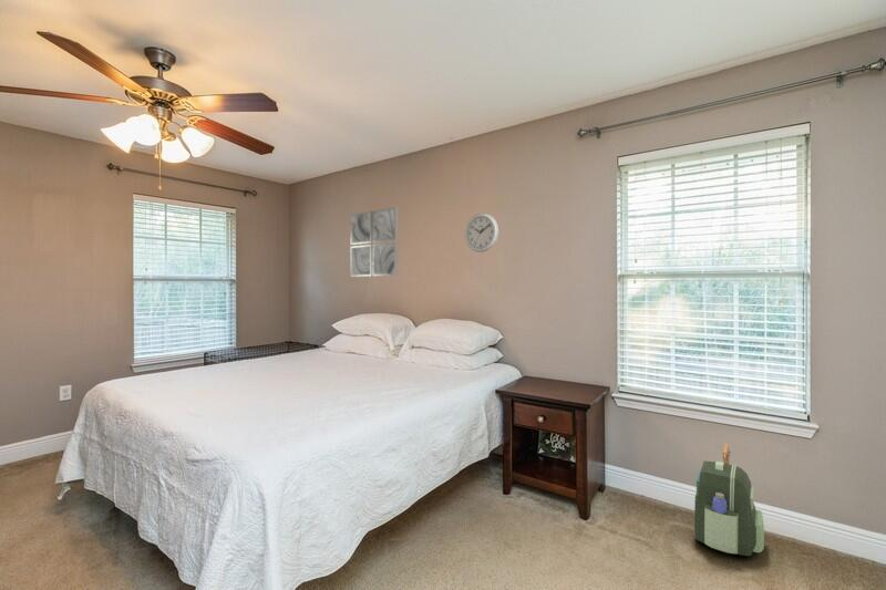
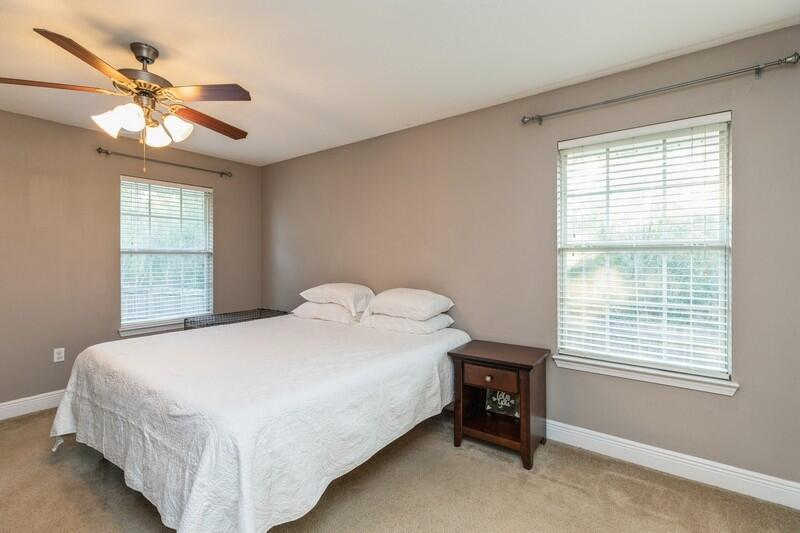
- backpack (729, 497)
- wall clock (481, 232)
- wall art (372, 242)
